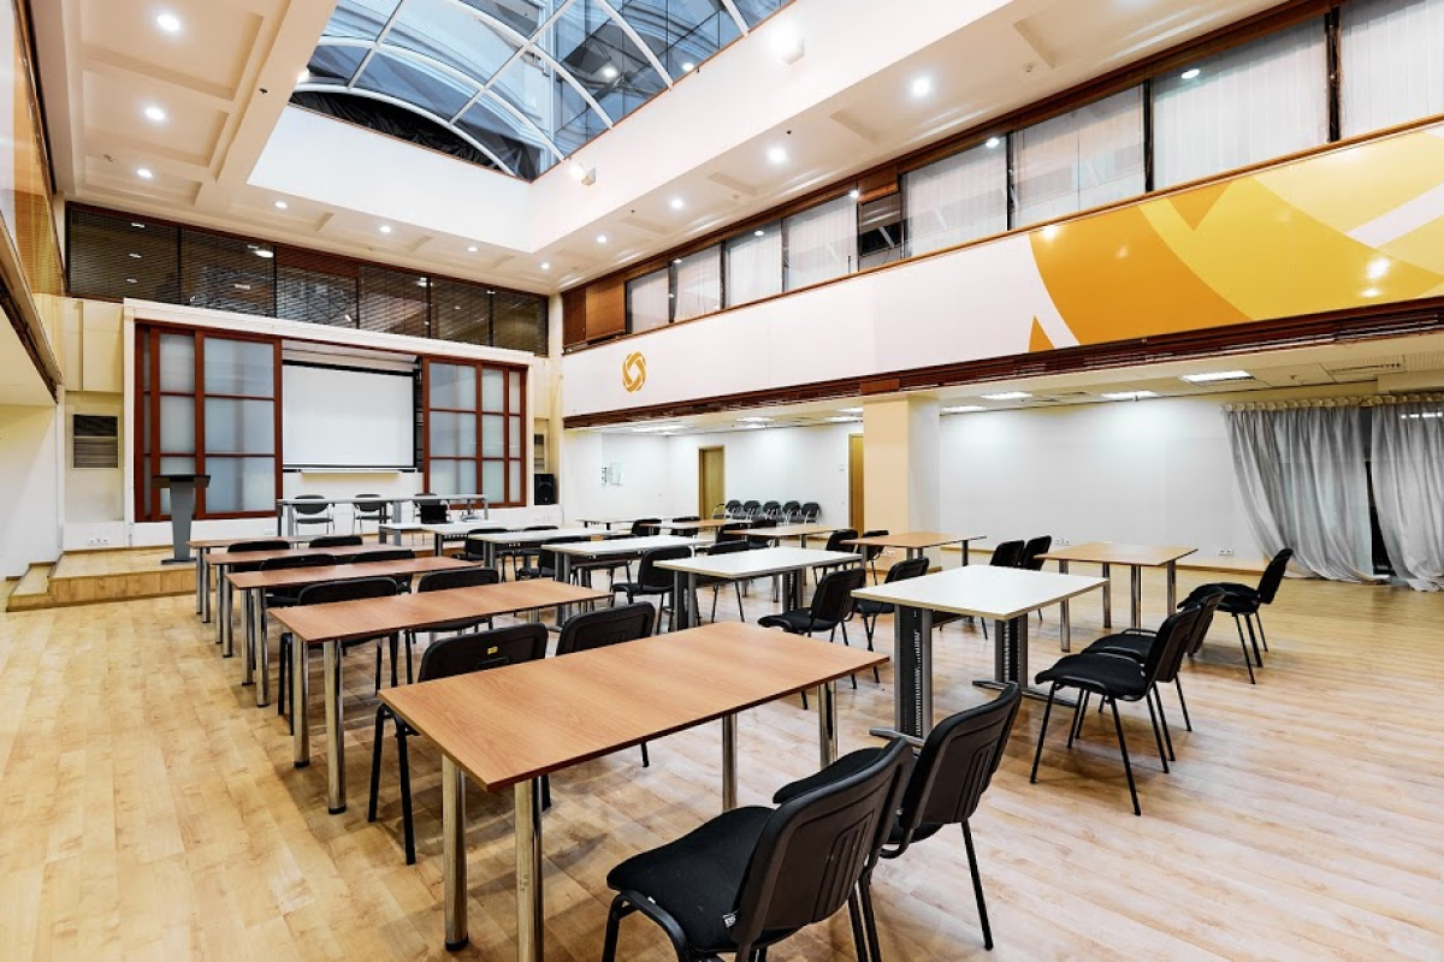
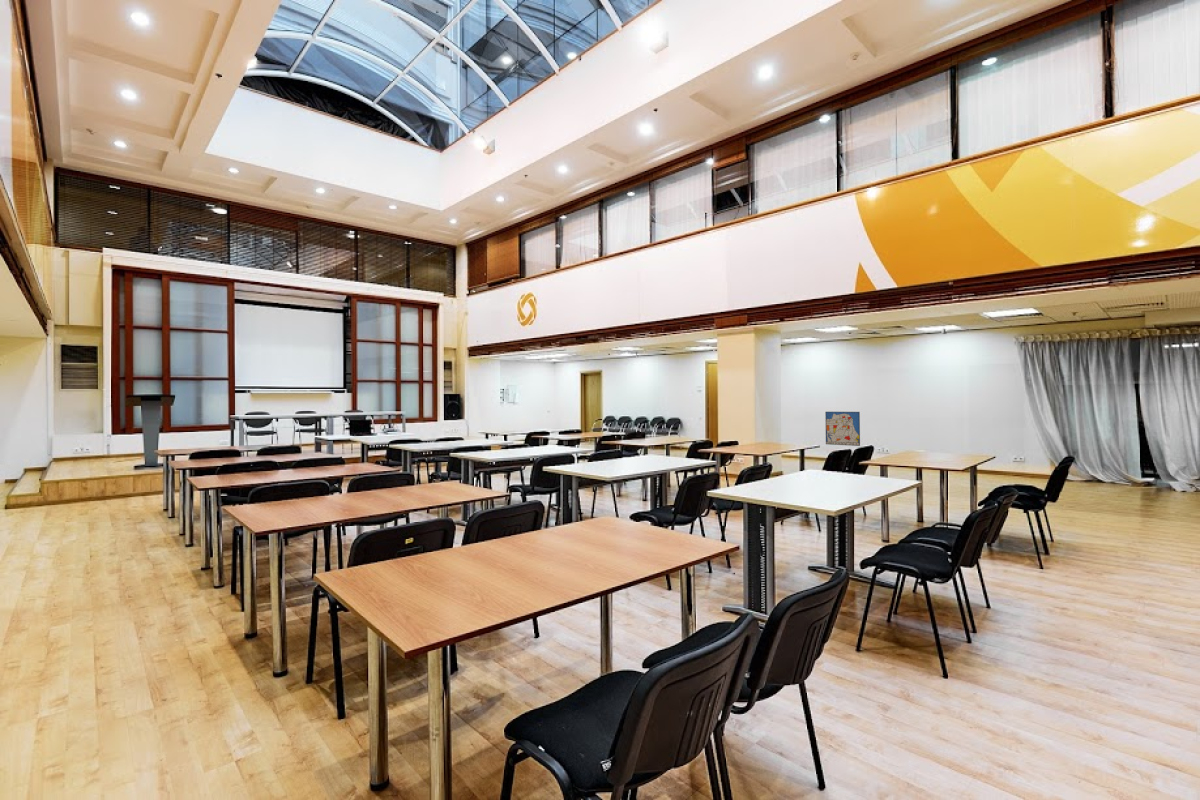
+ wall art (842, 428)
